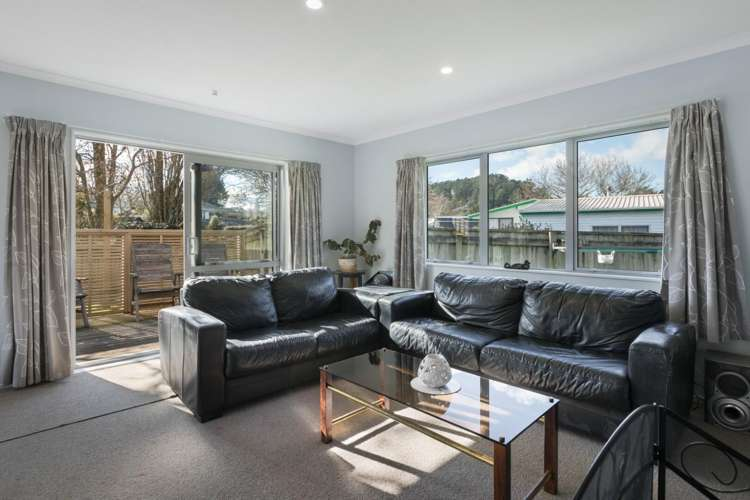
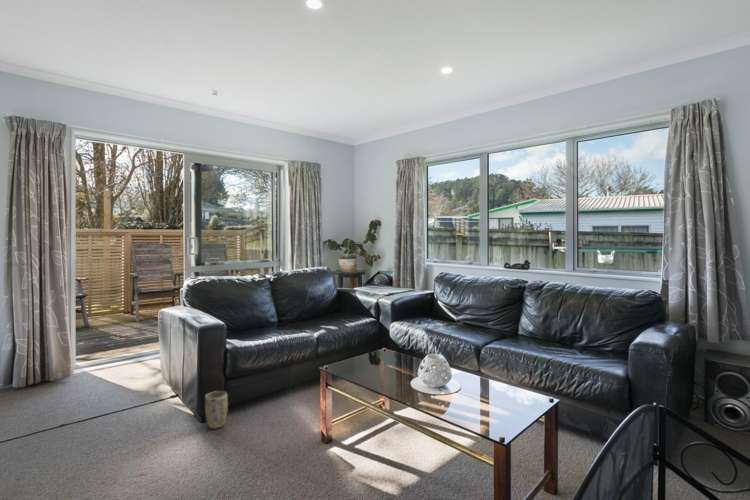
+ plant pot (216, 410)
